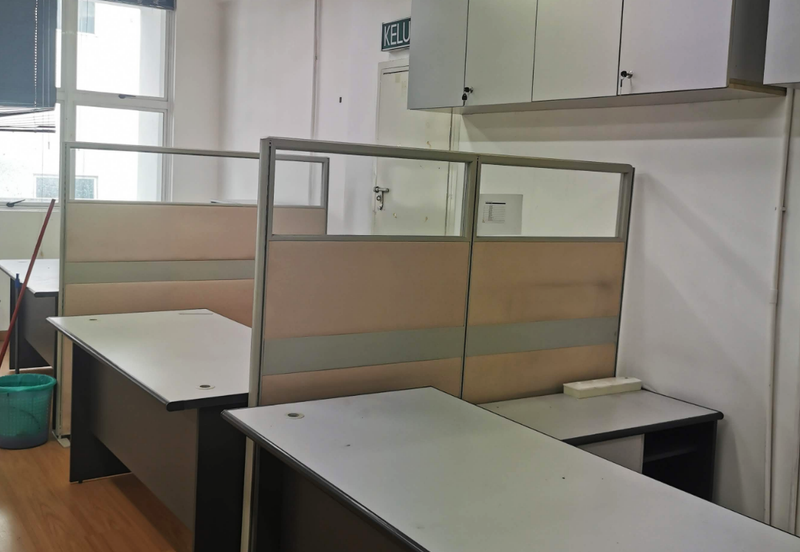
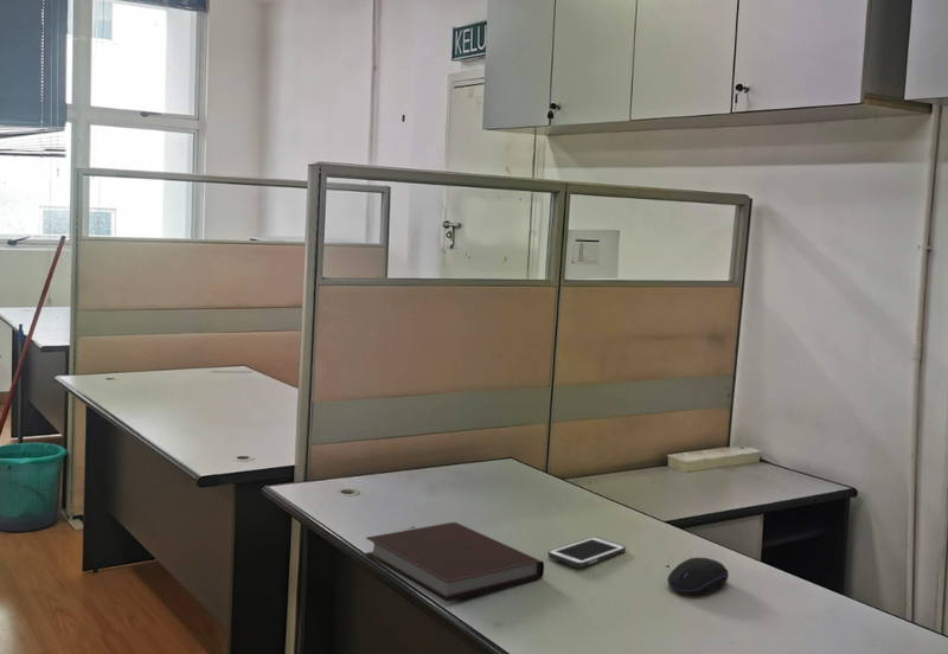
+ computer mouse (698, 573)
+ cell phone (587, 551)
+ notebook (451, 557)
